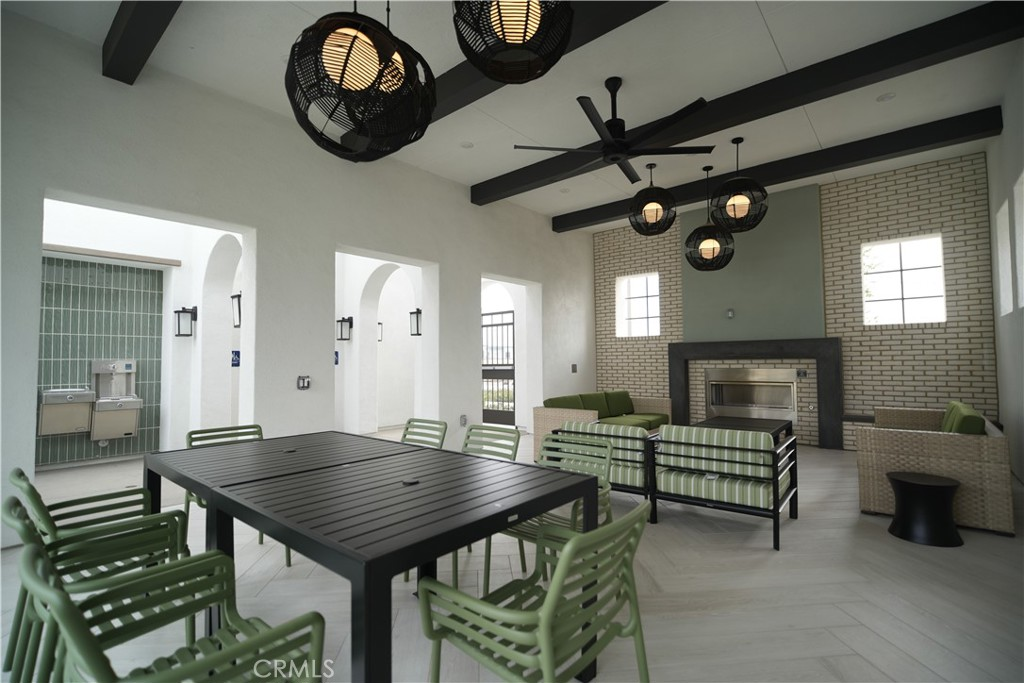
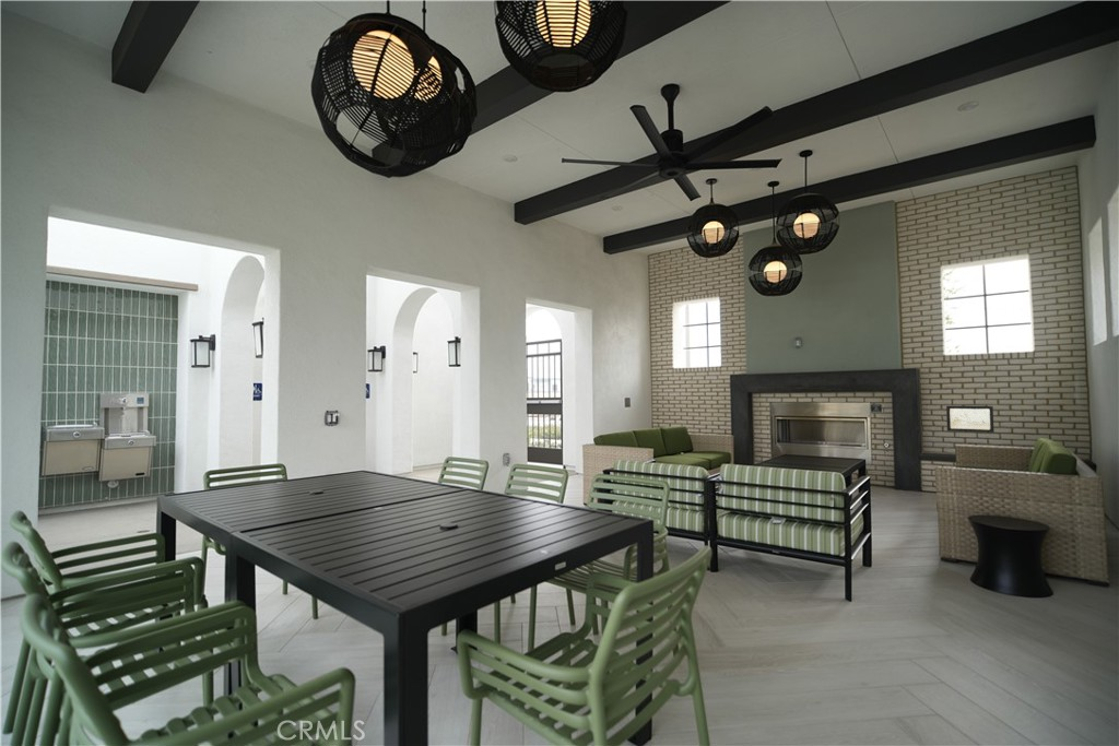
+ wall art (969, 418)
